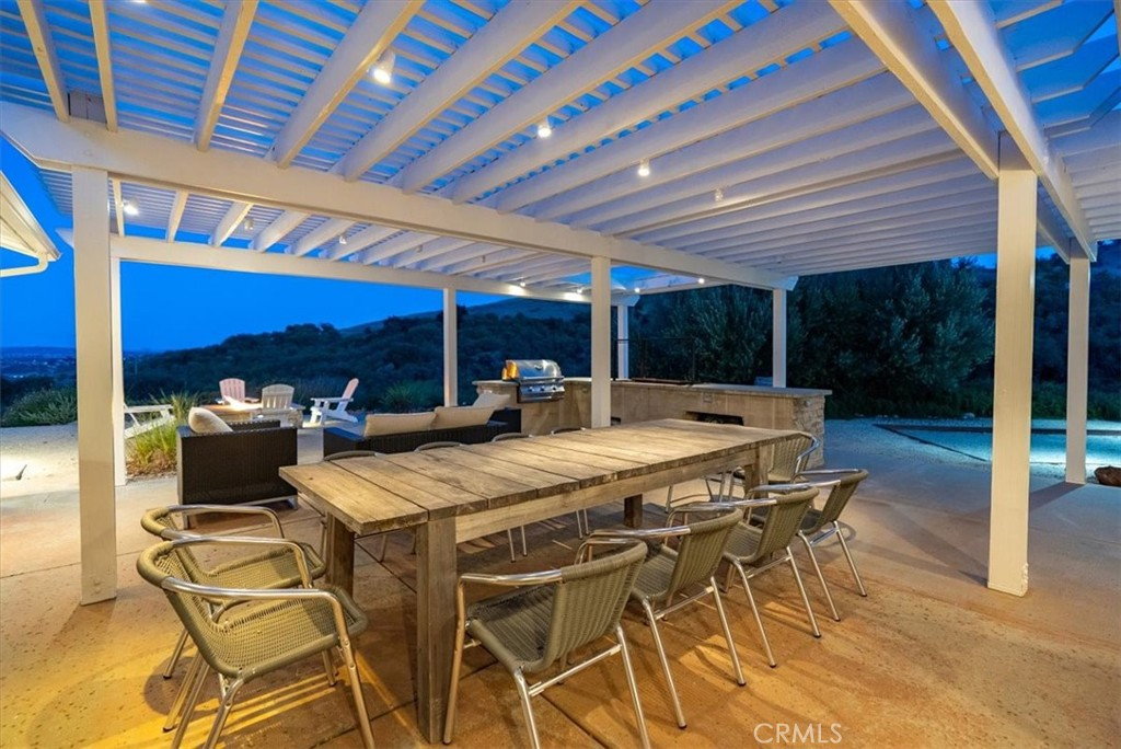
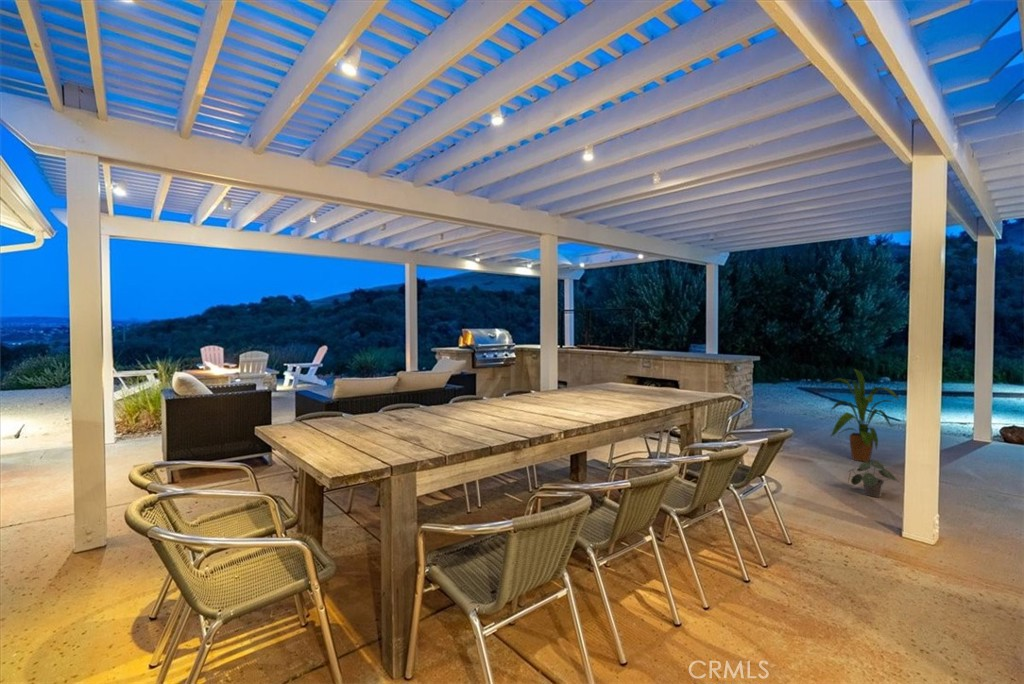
+ house plant (859, 416)
+ potted plant (872, 478)
